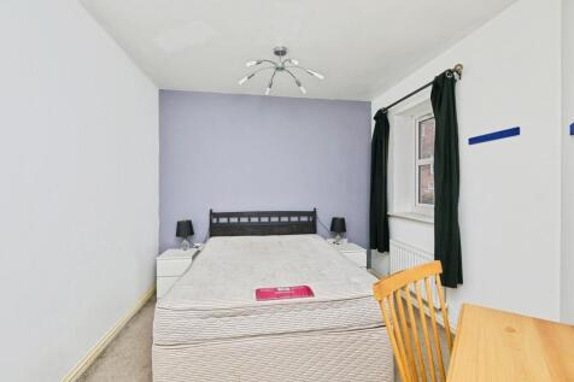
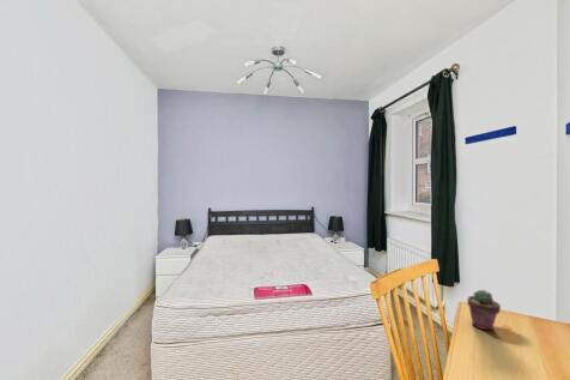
+ potted succulent (483, 308)
